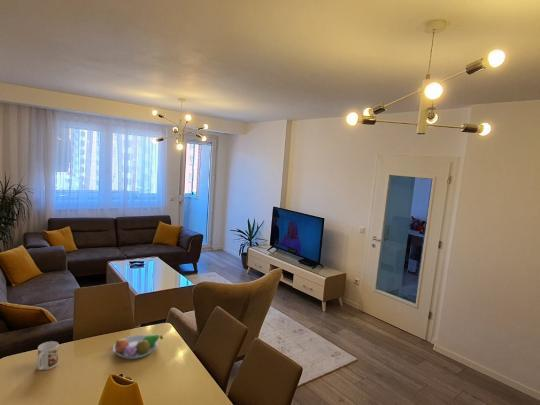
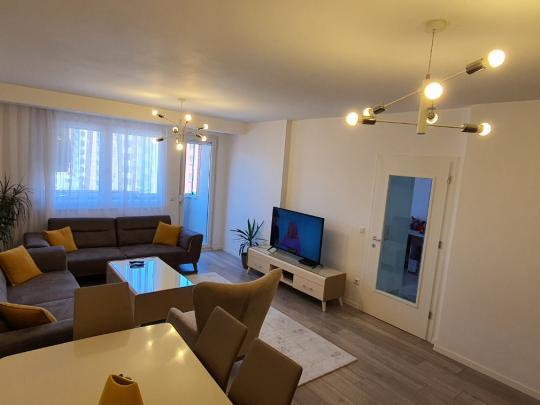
- mug (45, 357)
- fruit bowl (137, 341)
